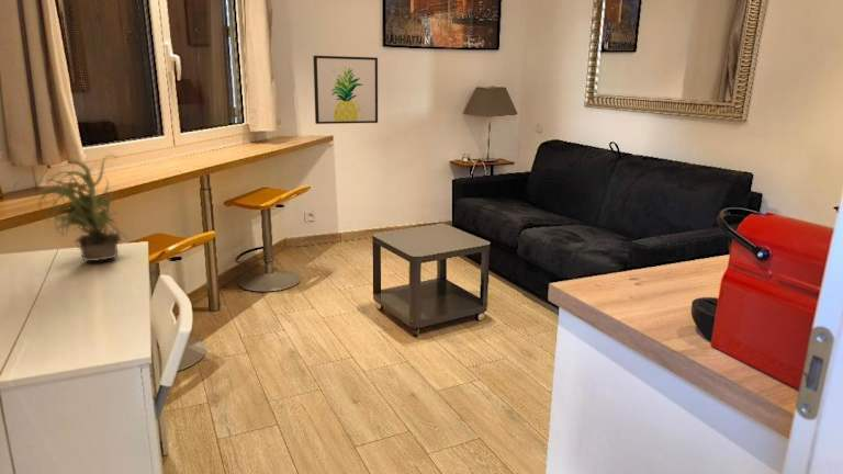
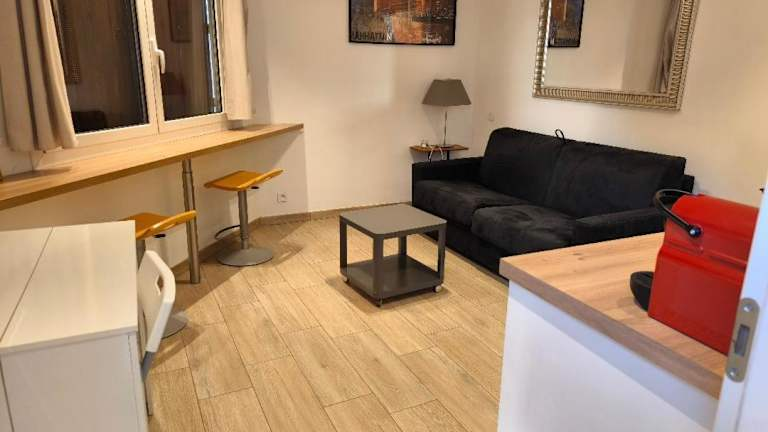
- wall art (346, 90)
- potted plant (83, 208)
